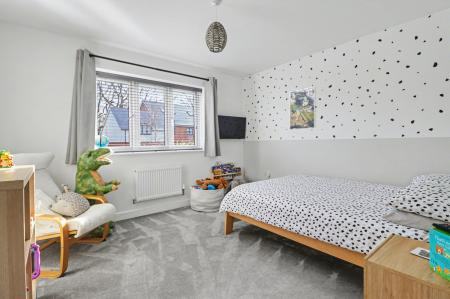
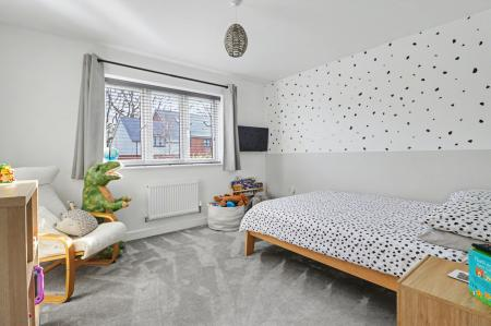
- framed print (301, 109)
